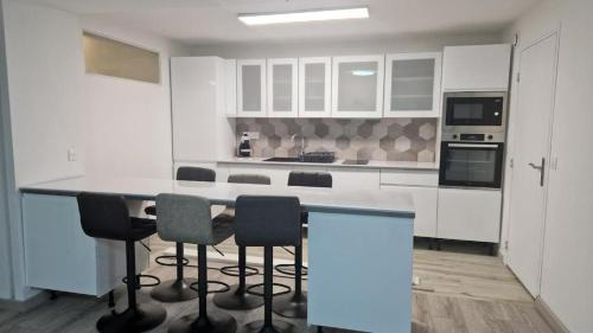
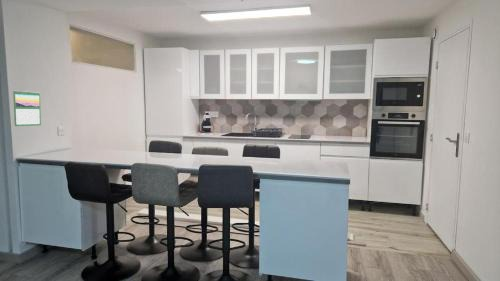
+ calendar (27, 108)
